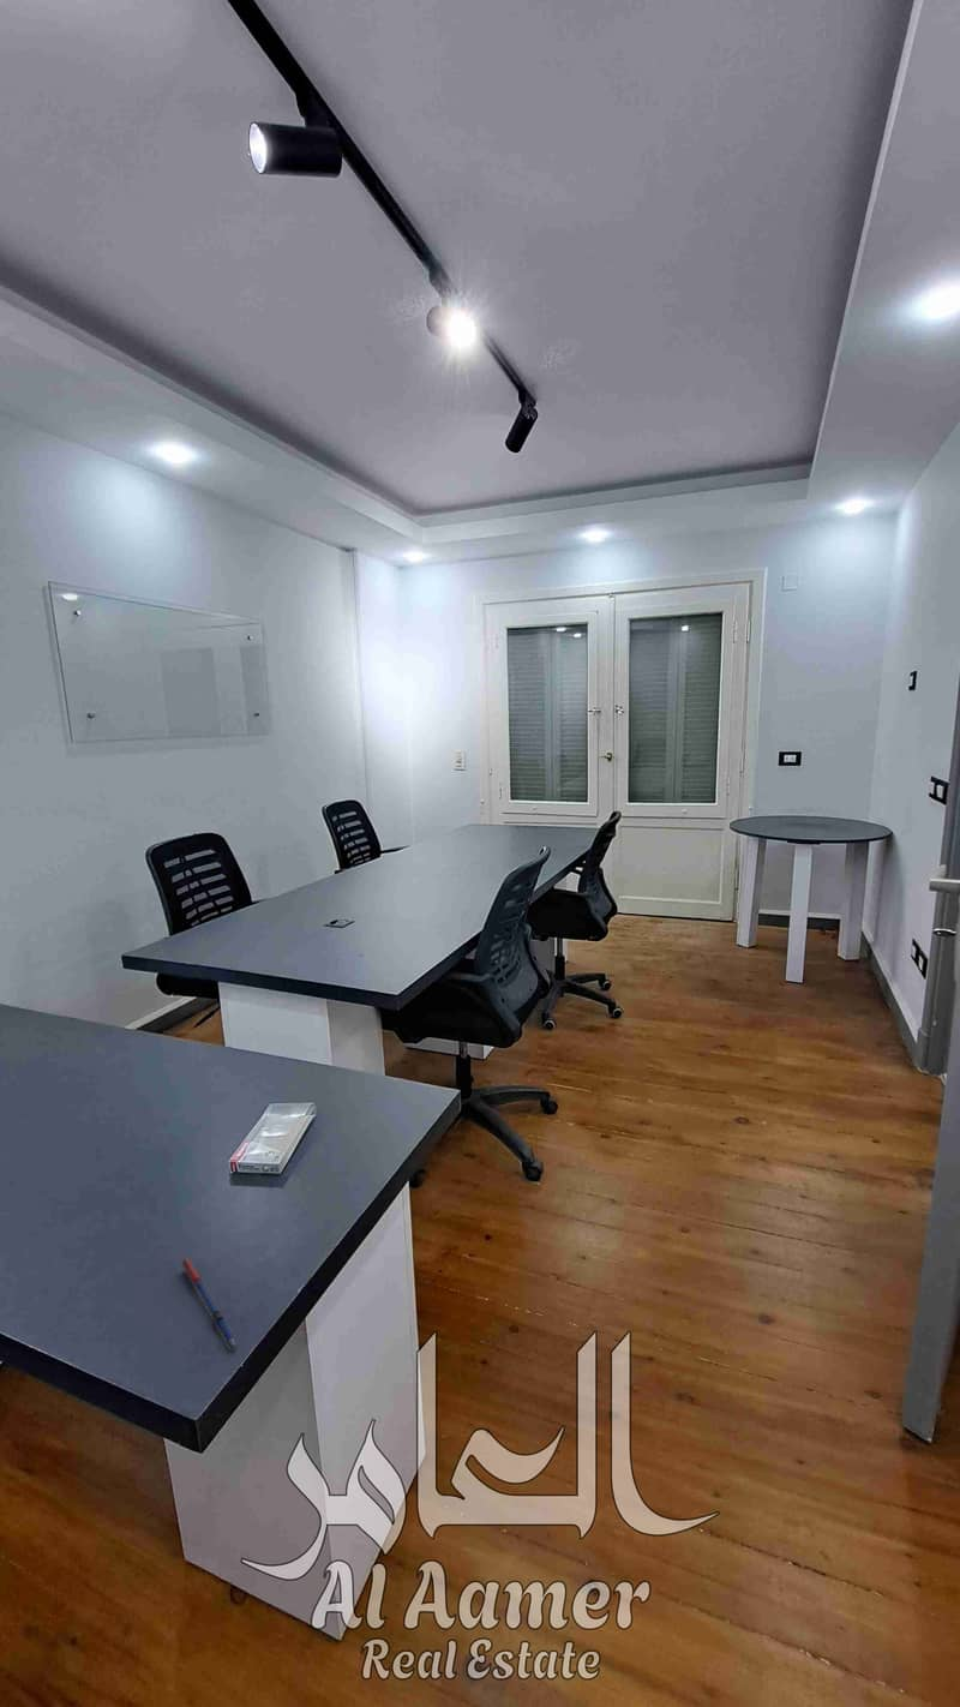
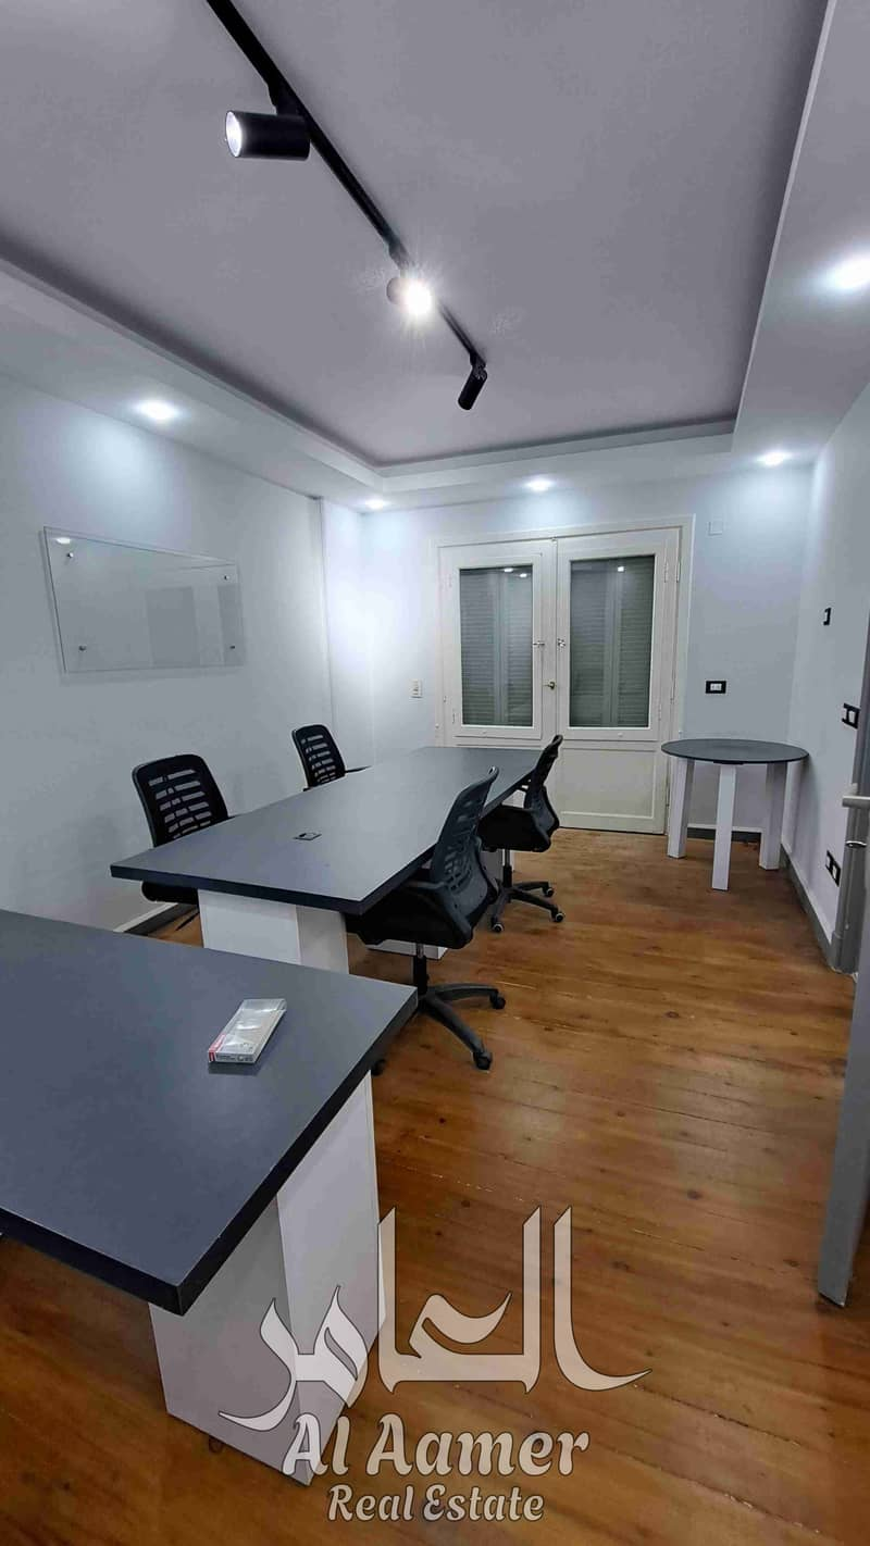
- pen (208, 1299)
